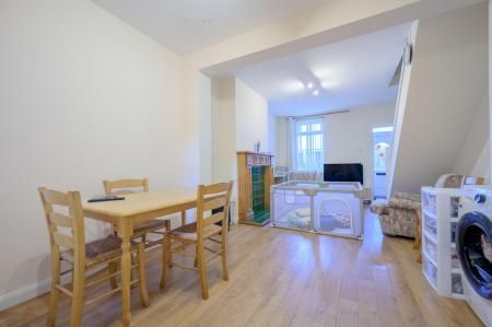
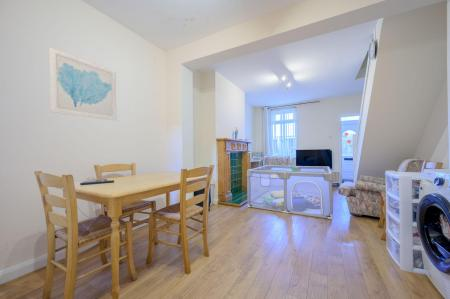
+ wall art (87, 88)
